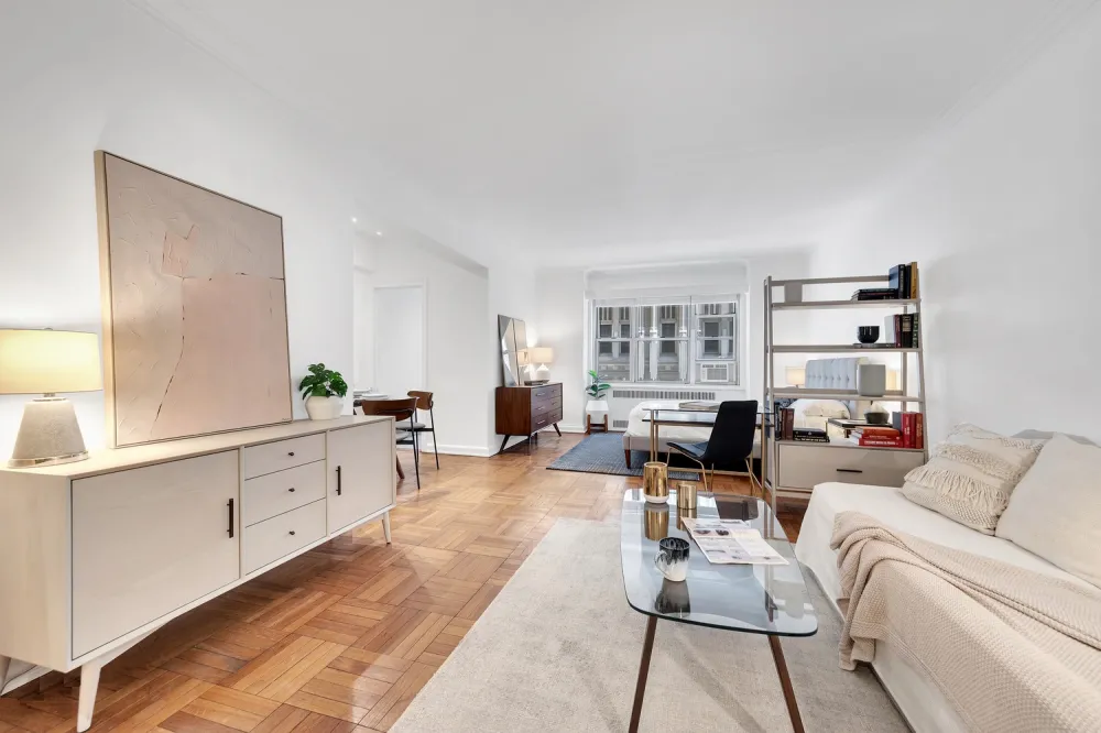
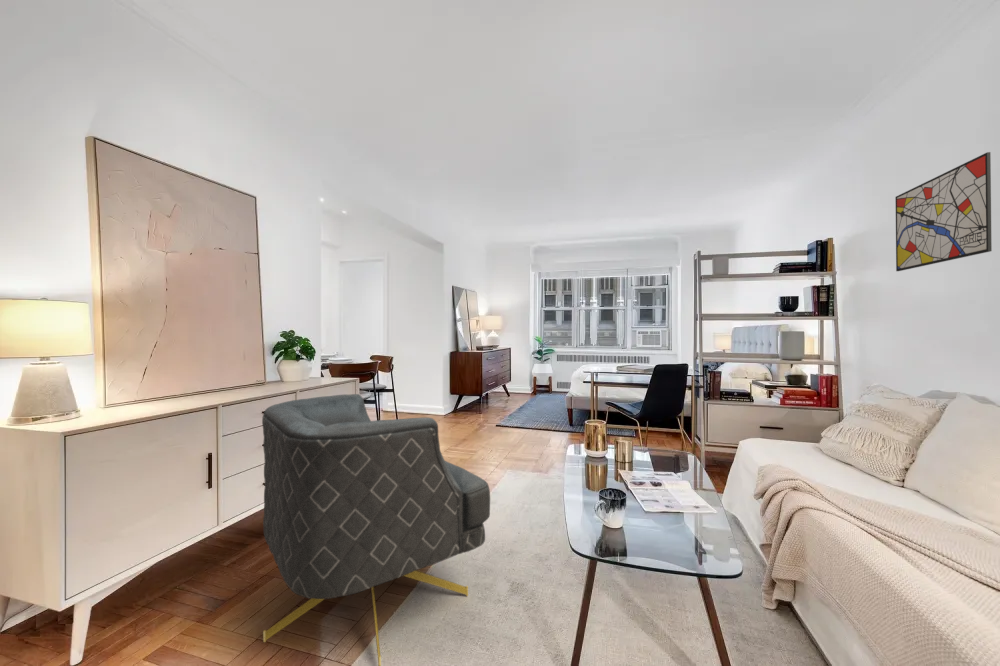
+ wall art (936, 220)
+ armchair (366, 501)
